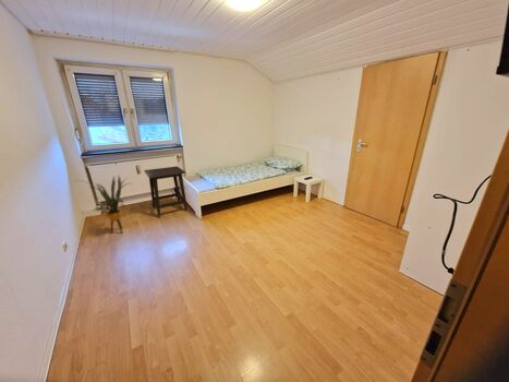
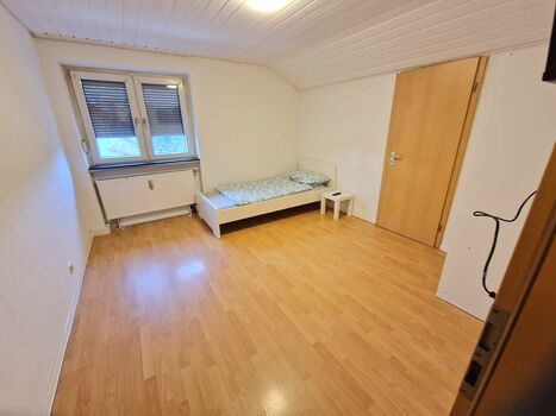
- house plant (109, 204)
- side table (168, 194)
